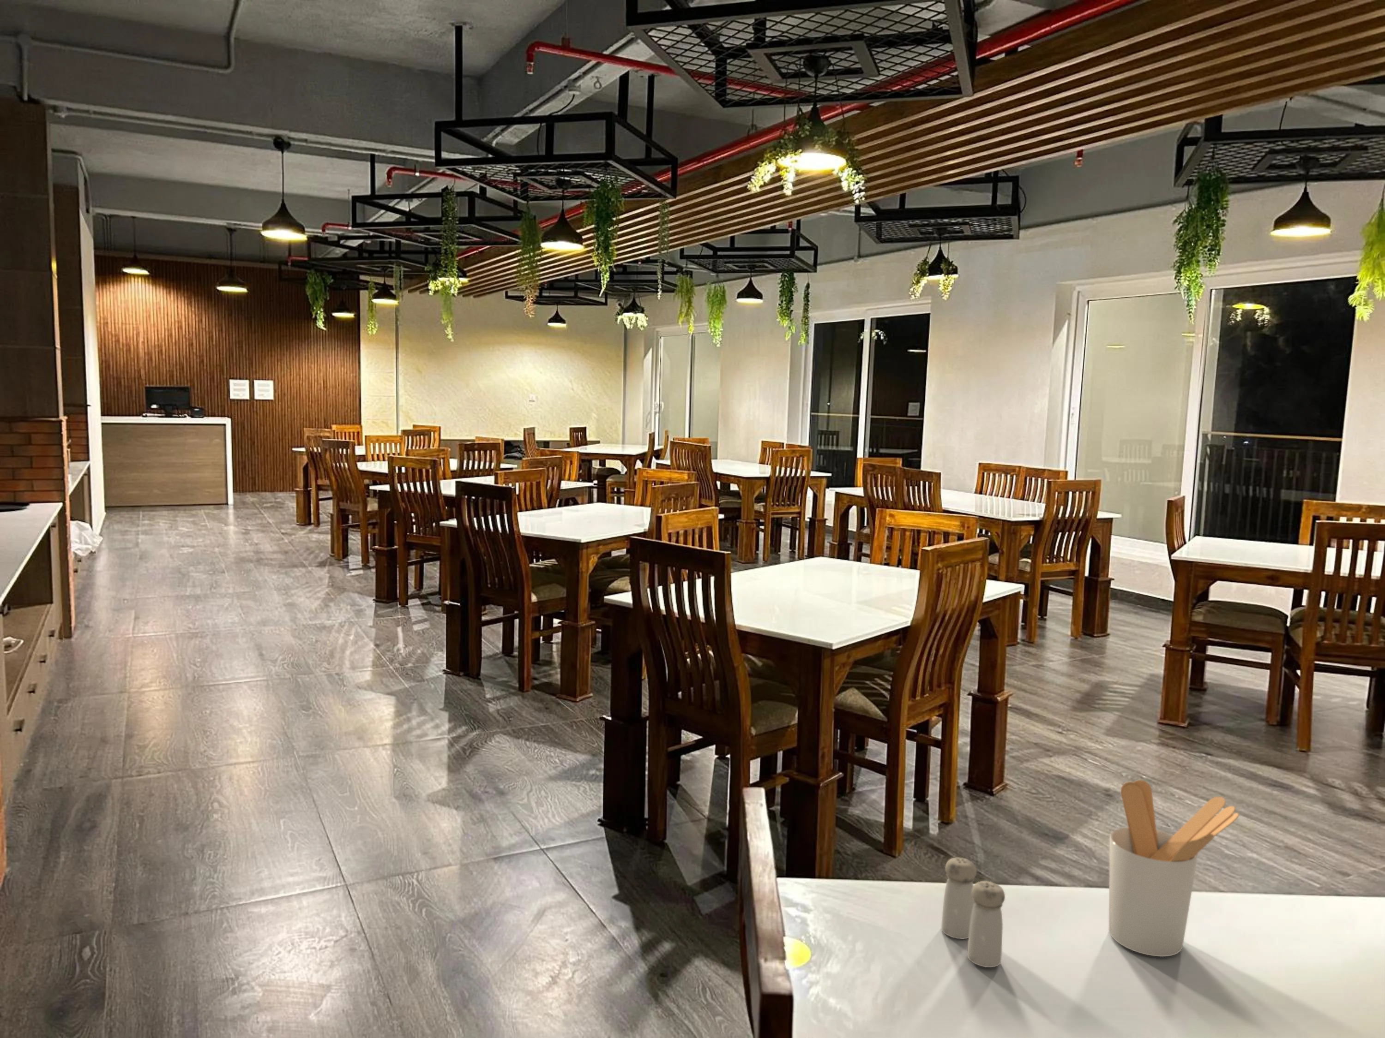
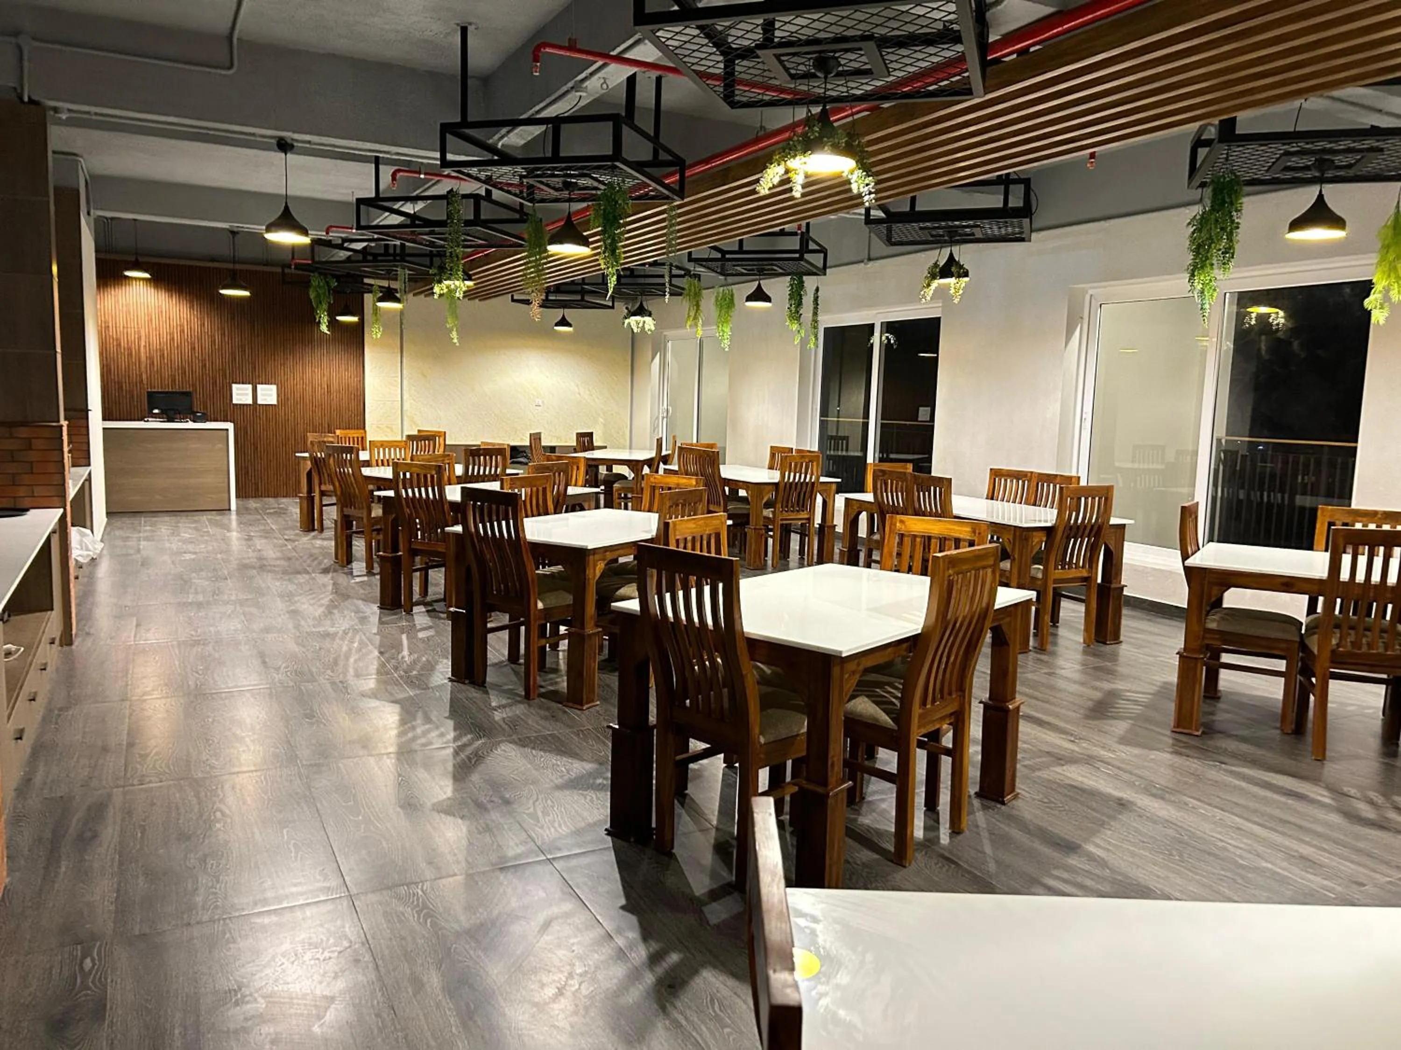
- utensil holder (1171, 868)
- salt and pepper shaker (973, 909)
